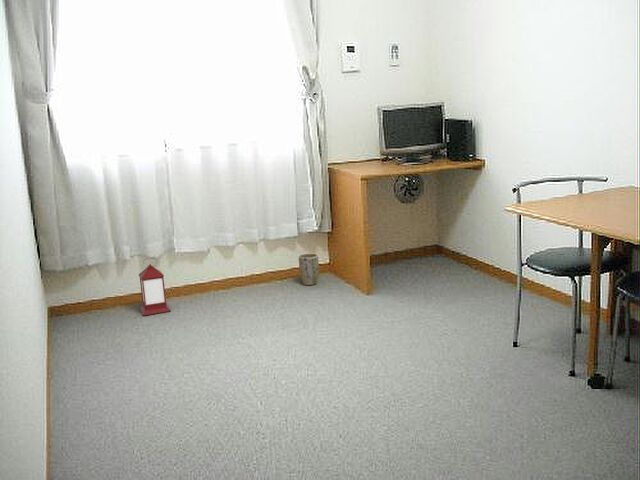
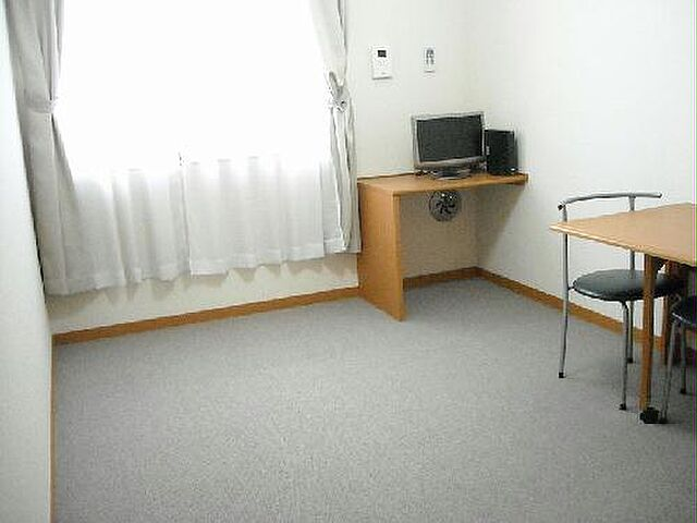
- lantern (152, 283)
- plant pot (309, 269)
